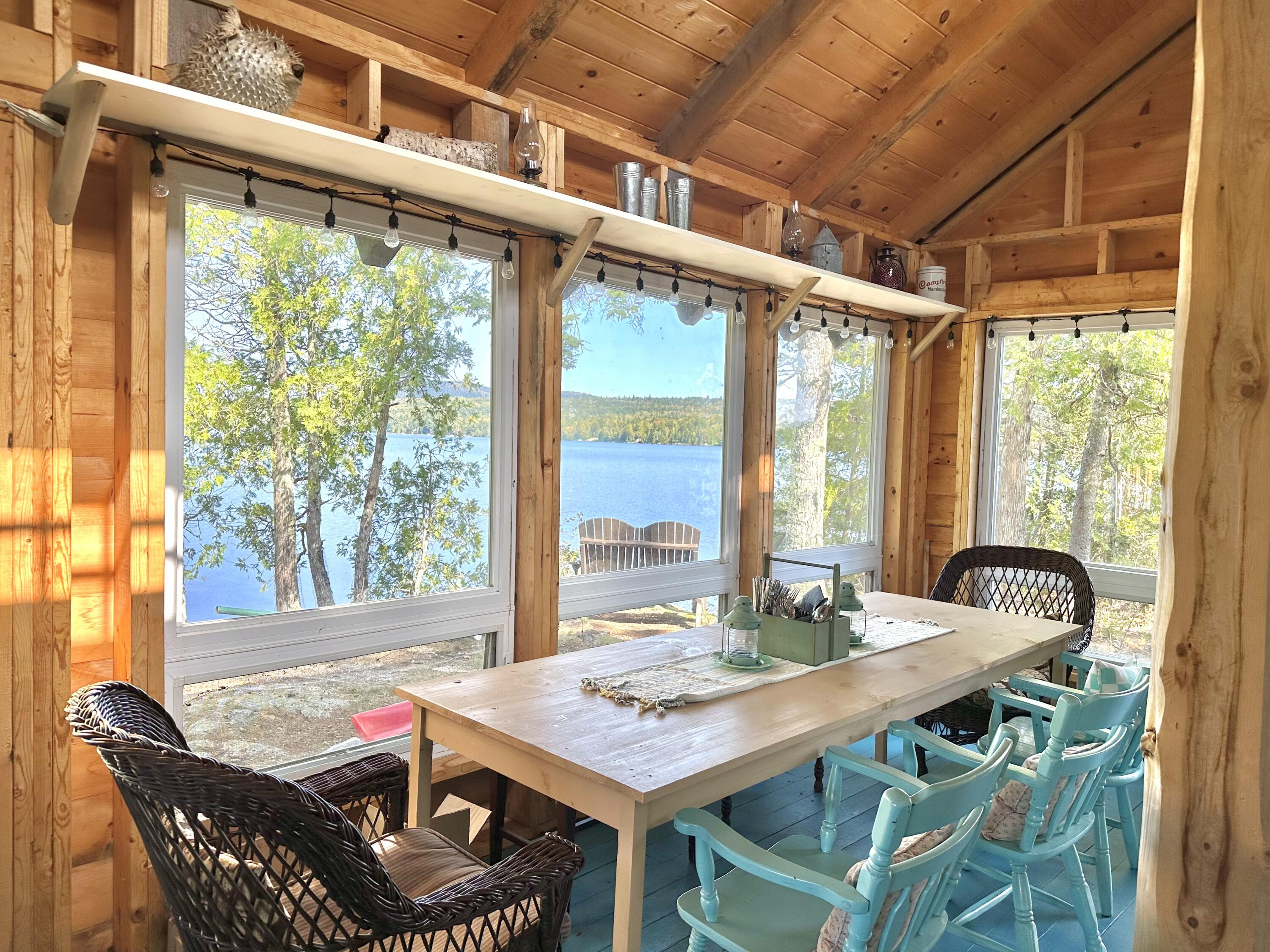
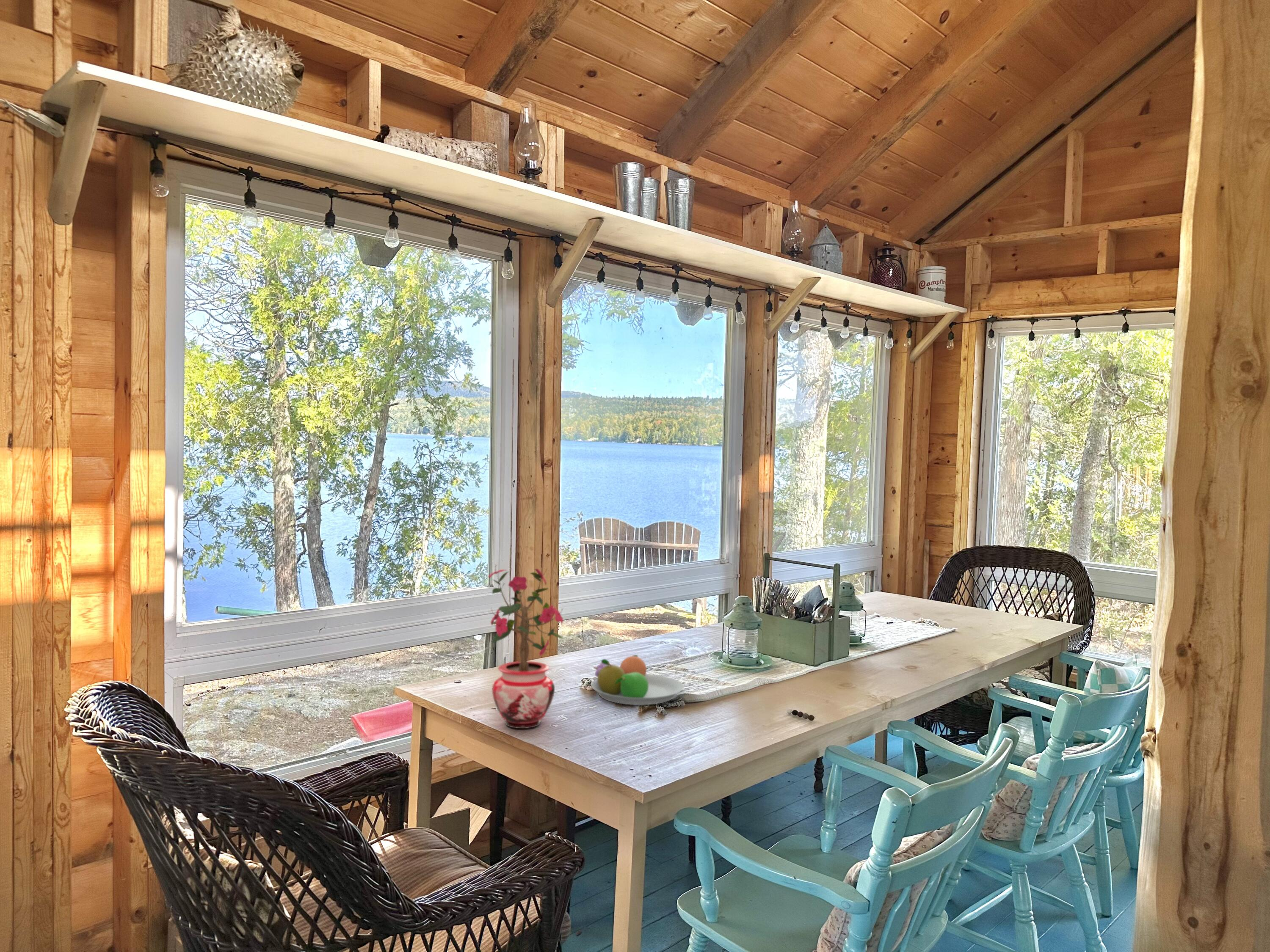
+ potted plant (526, 643)
+ pepper shaker (800, 714)
+ fruit bowl (635, 677)
